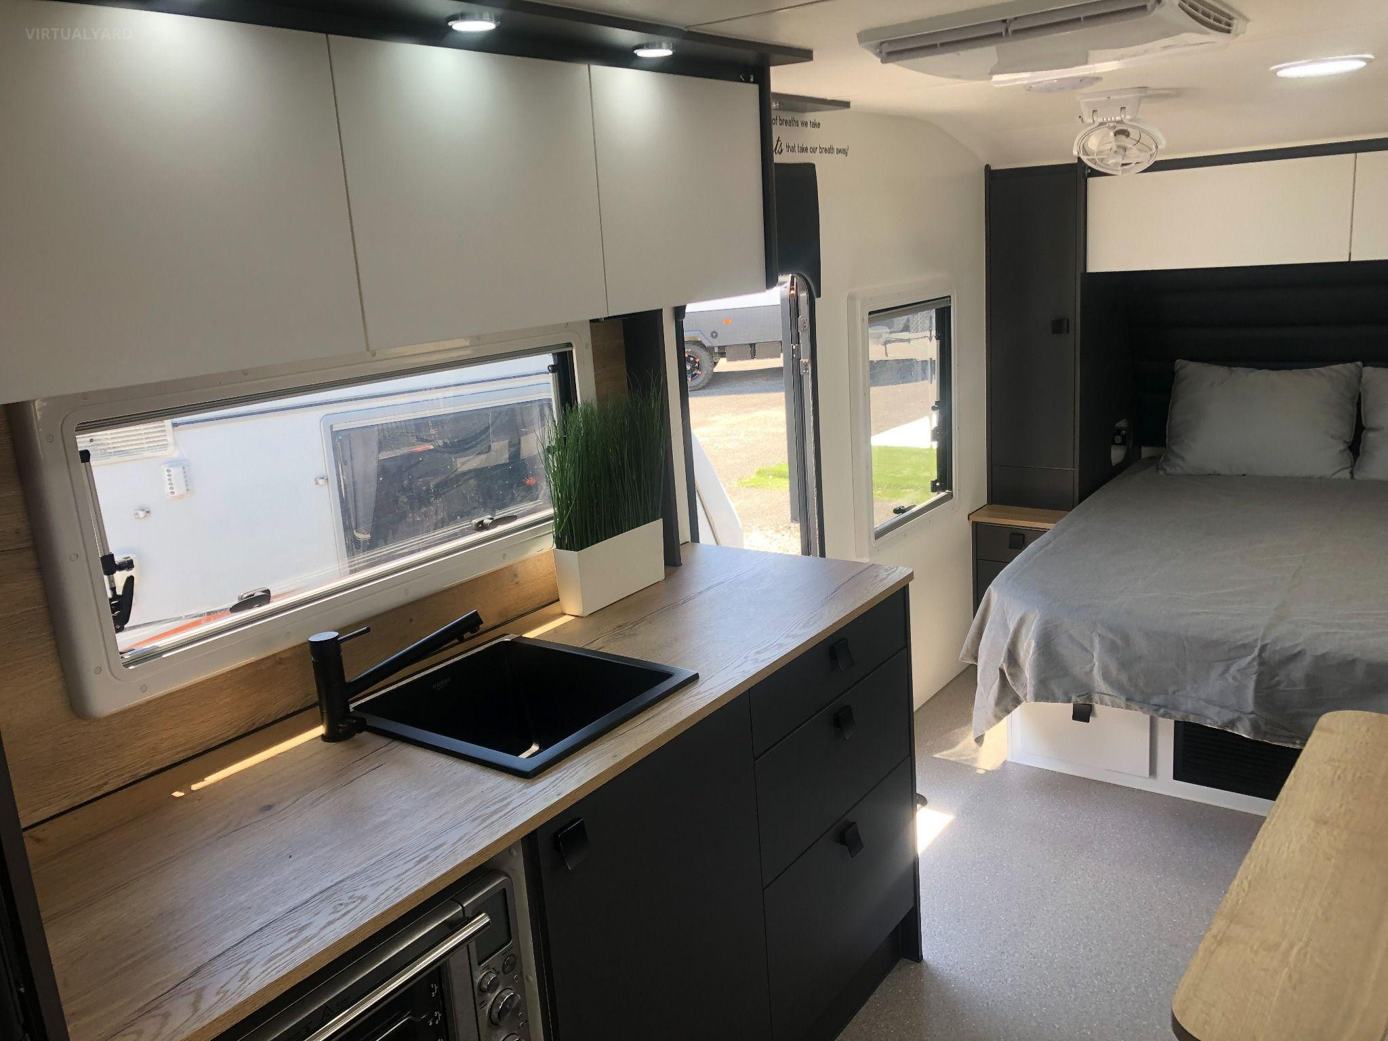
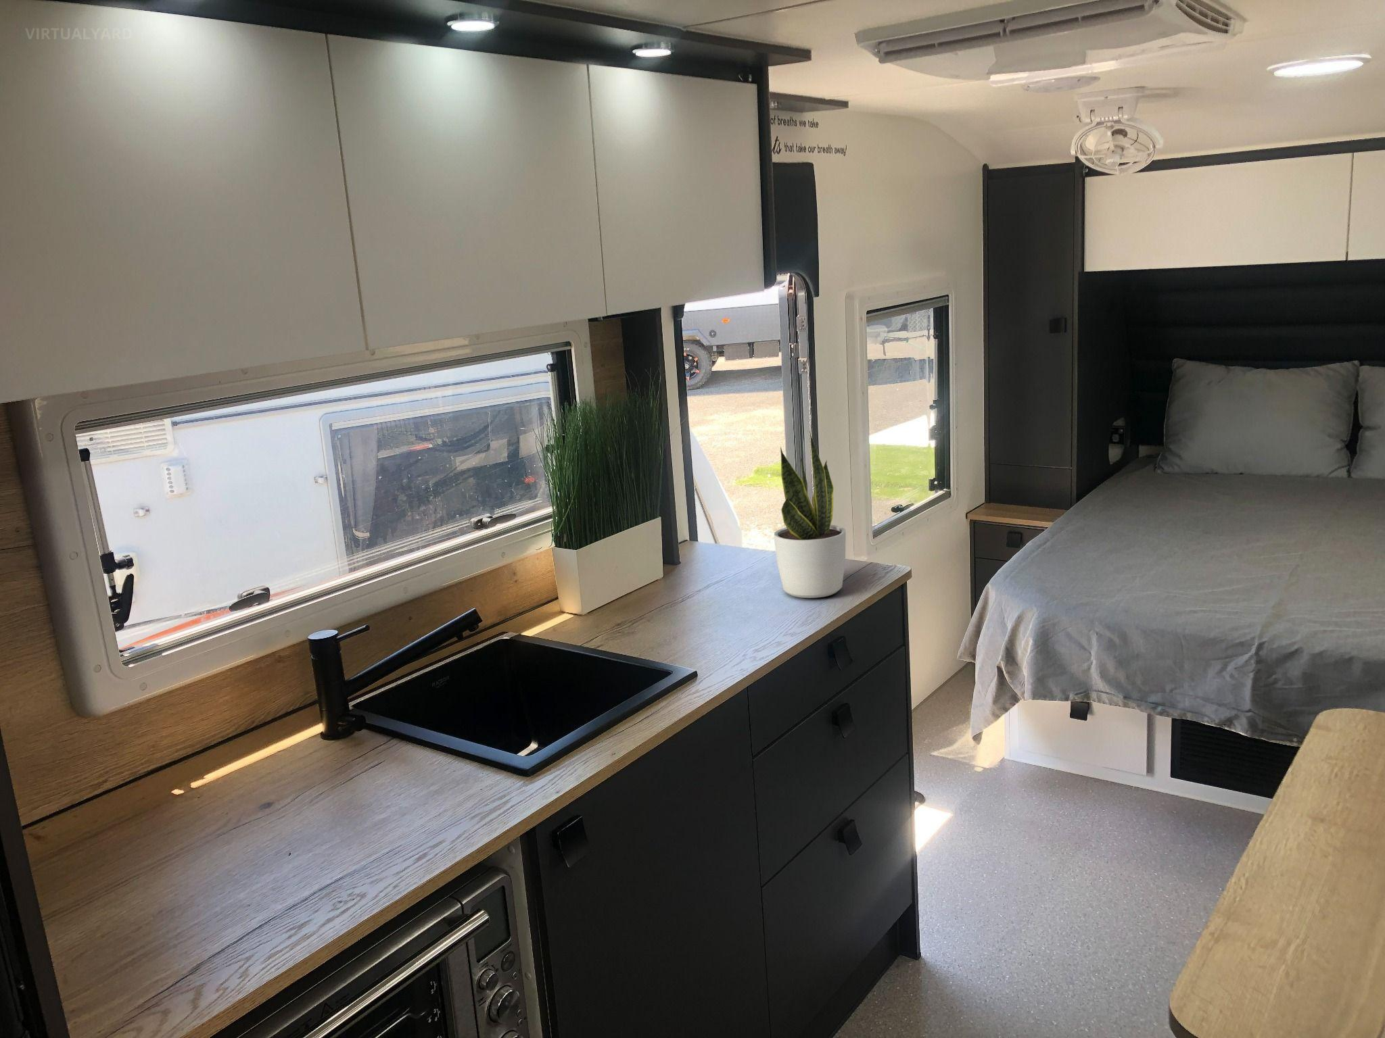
+ potted plant (809, 510)
